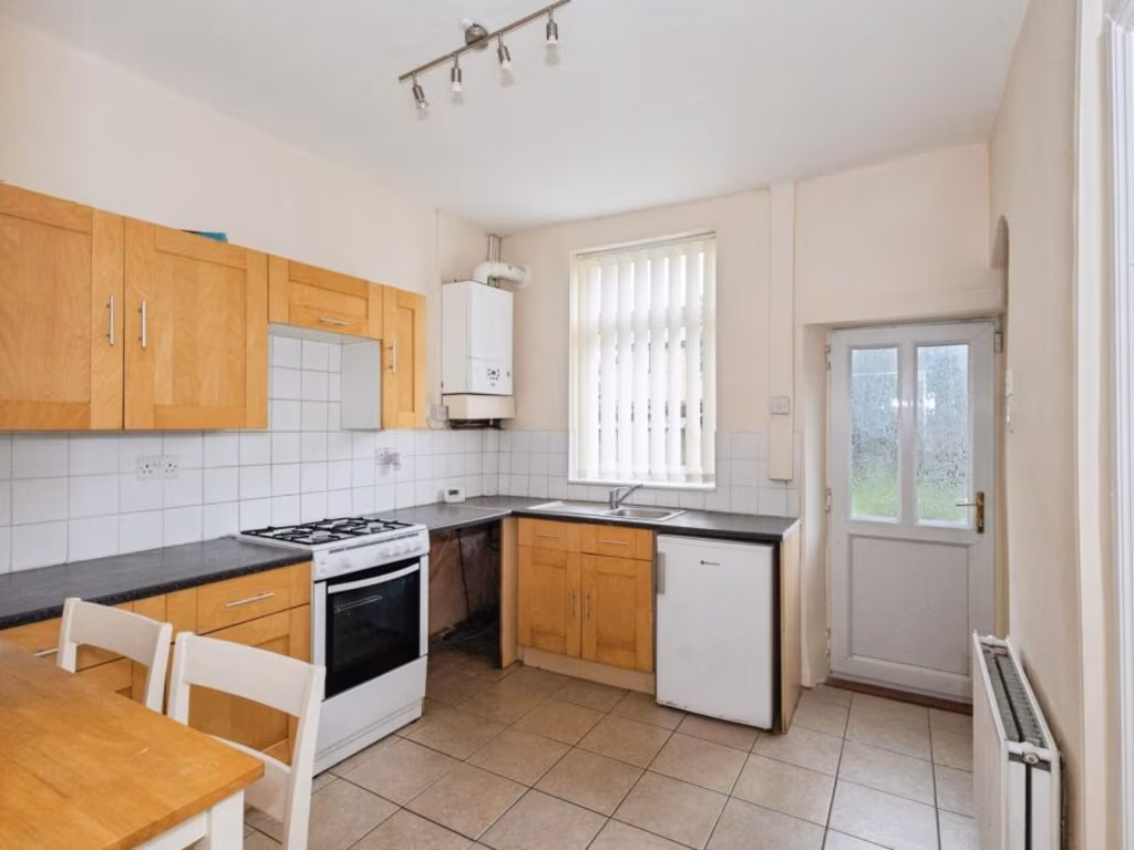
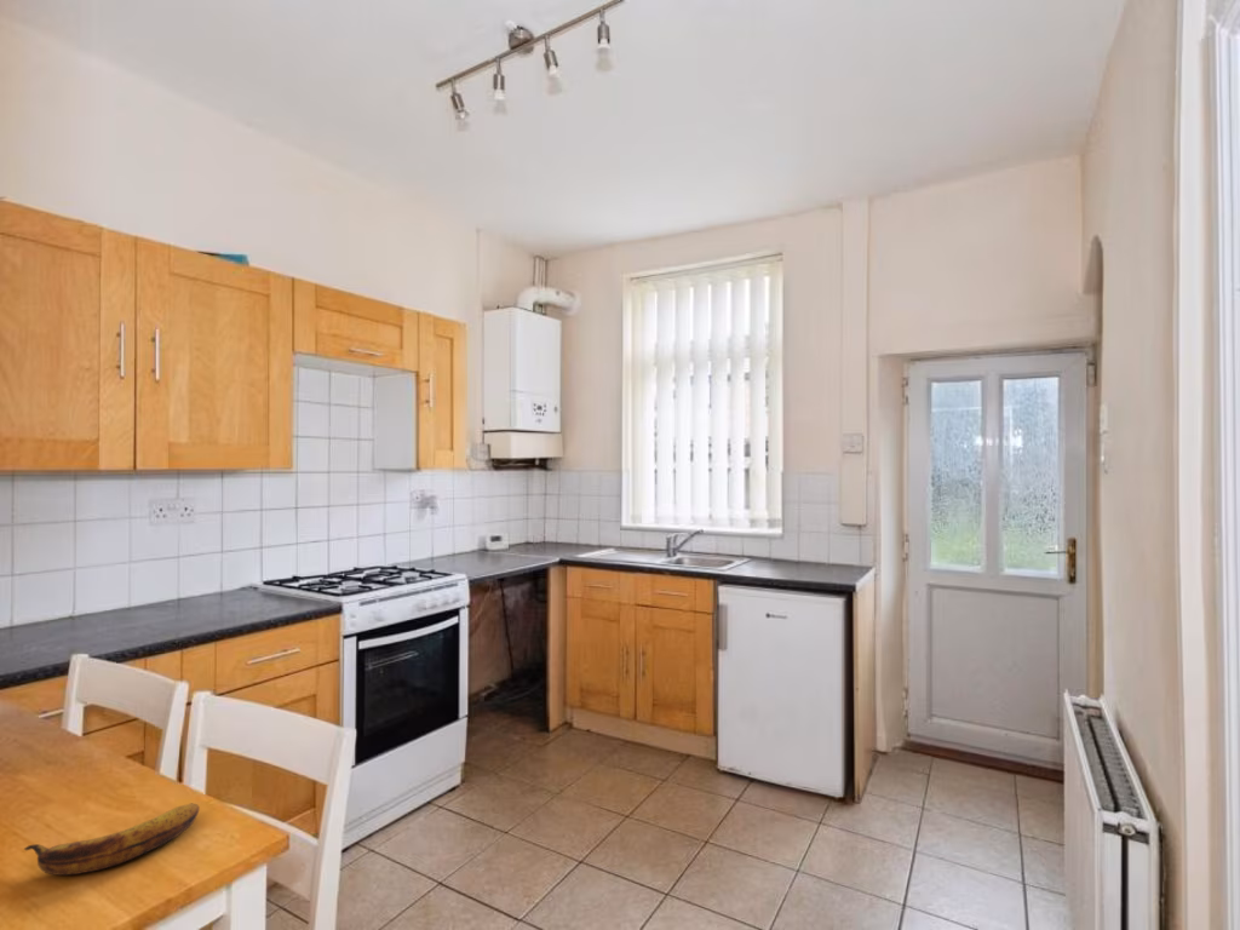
+ banana (121, 834)
